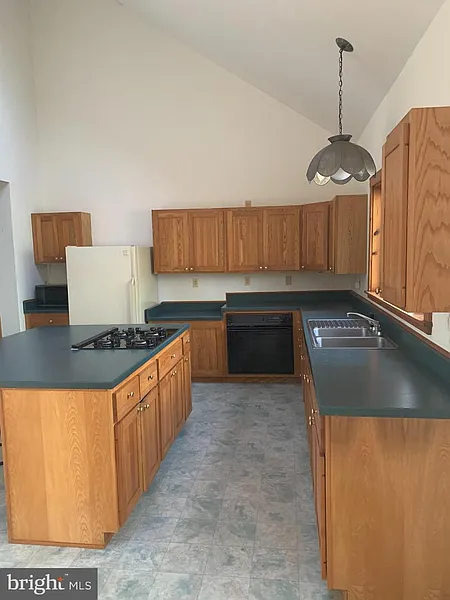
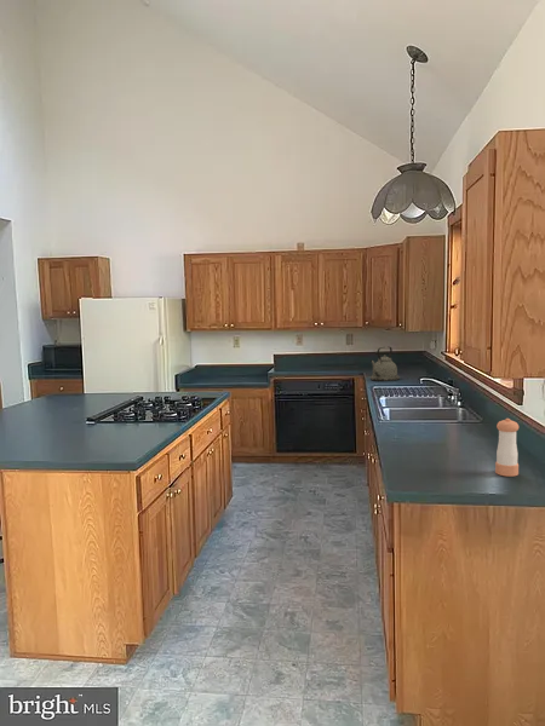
+ kettle (384, 363)
+ pepper shaker (506, 445)
